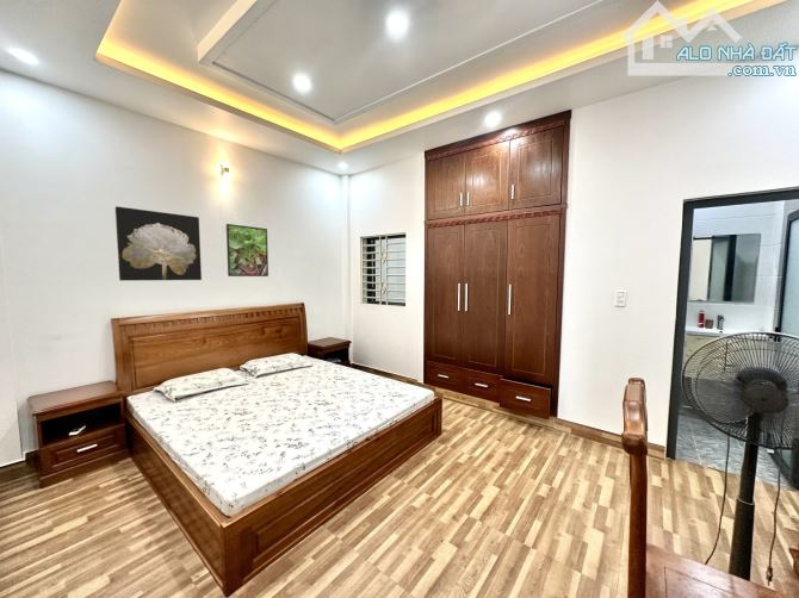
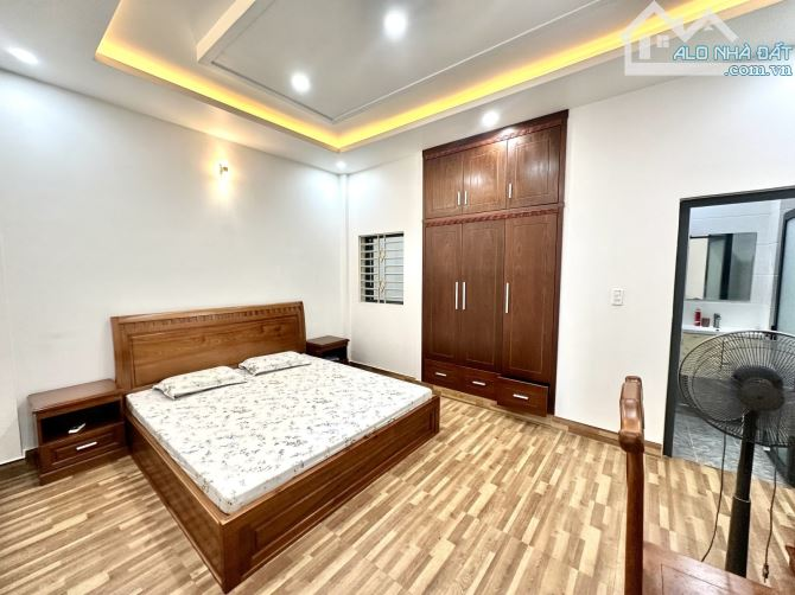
- wall art (161, 247)
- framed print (248, 251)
